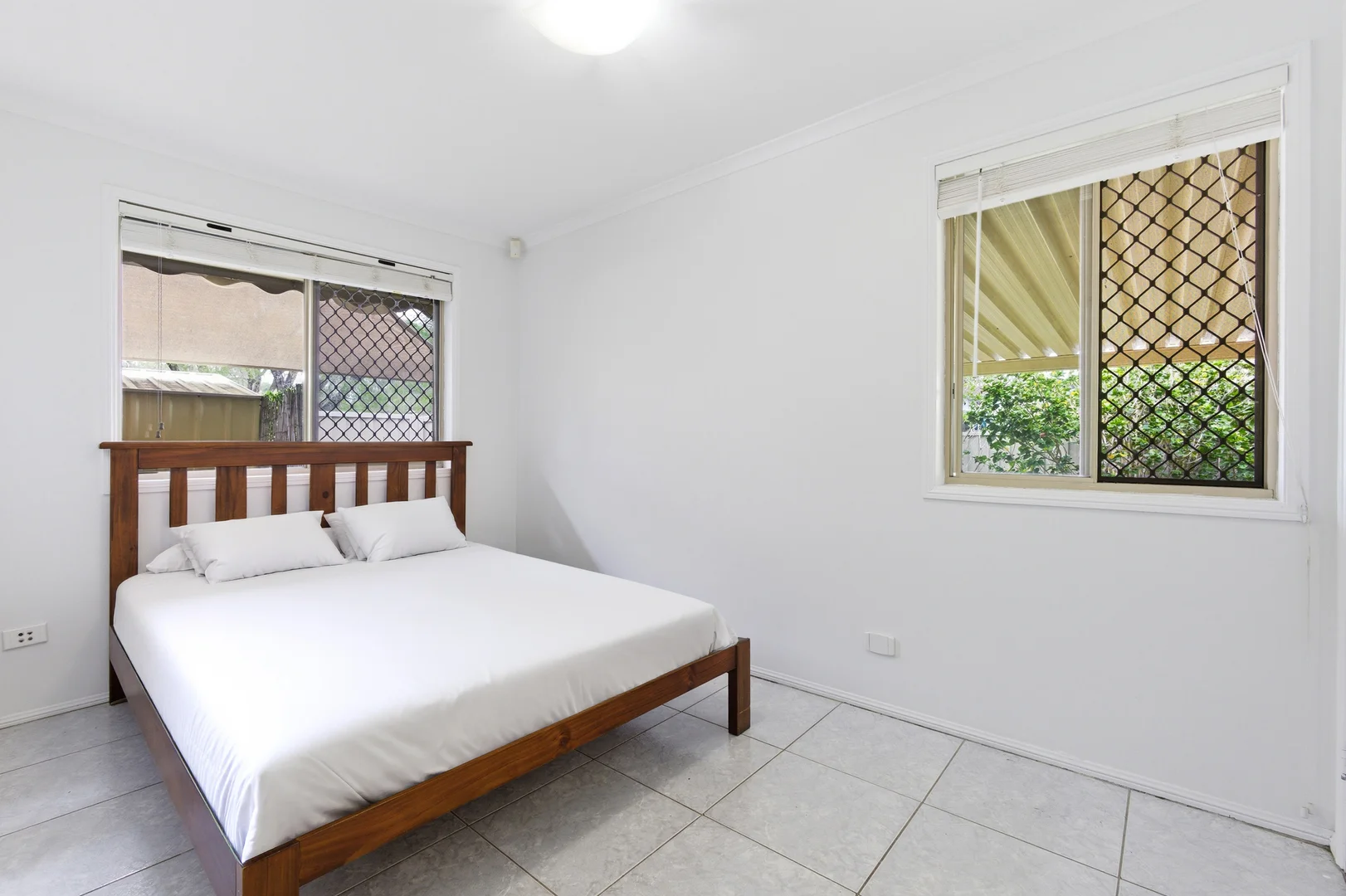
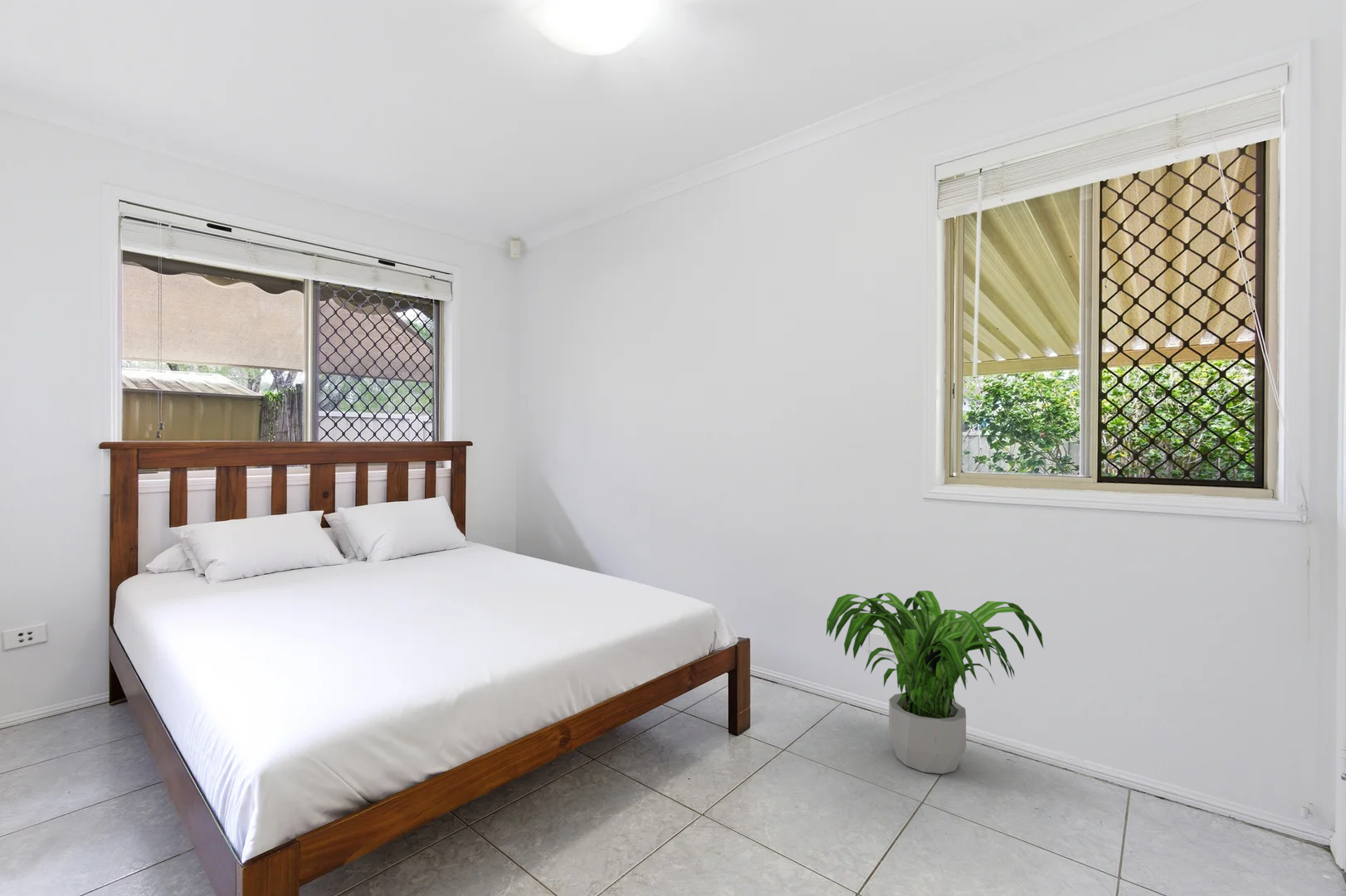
+ potted plant (934, 679)
